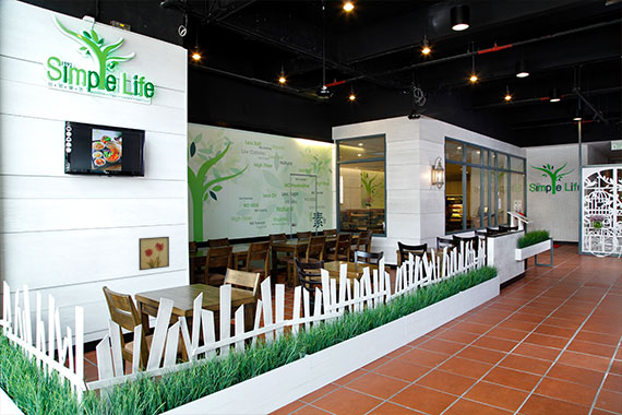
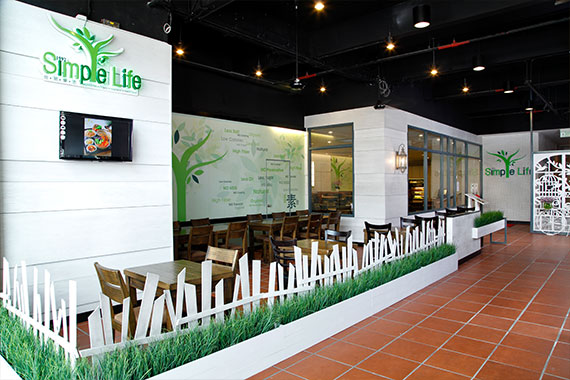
- wall art (154, 252)
